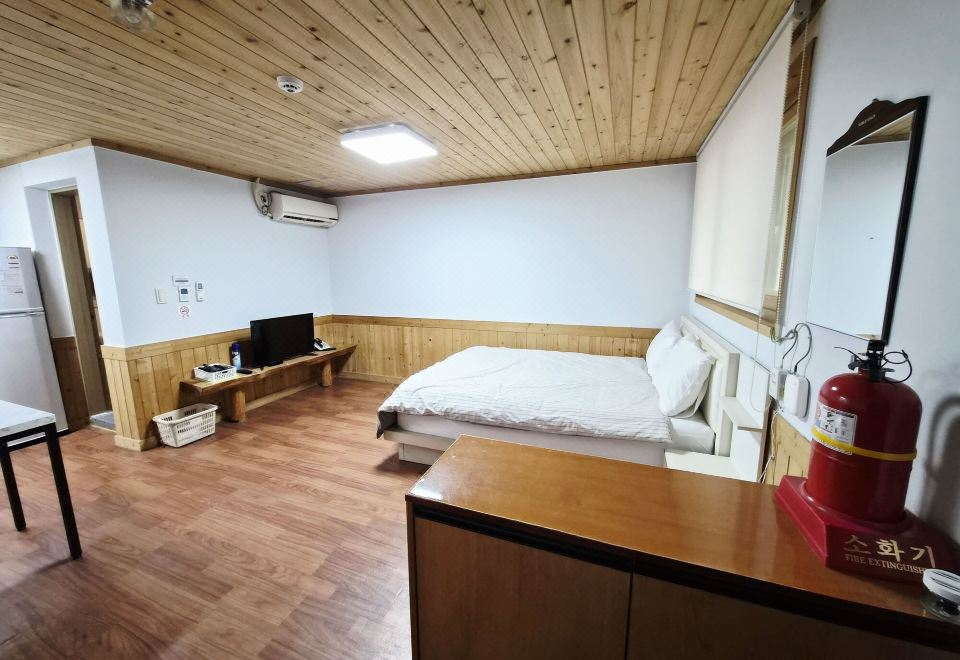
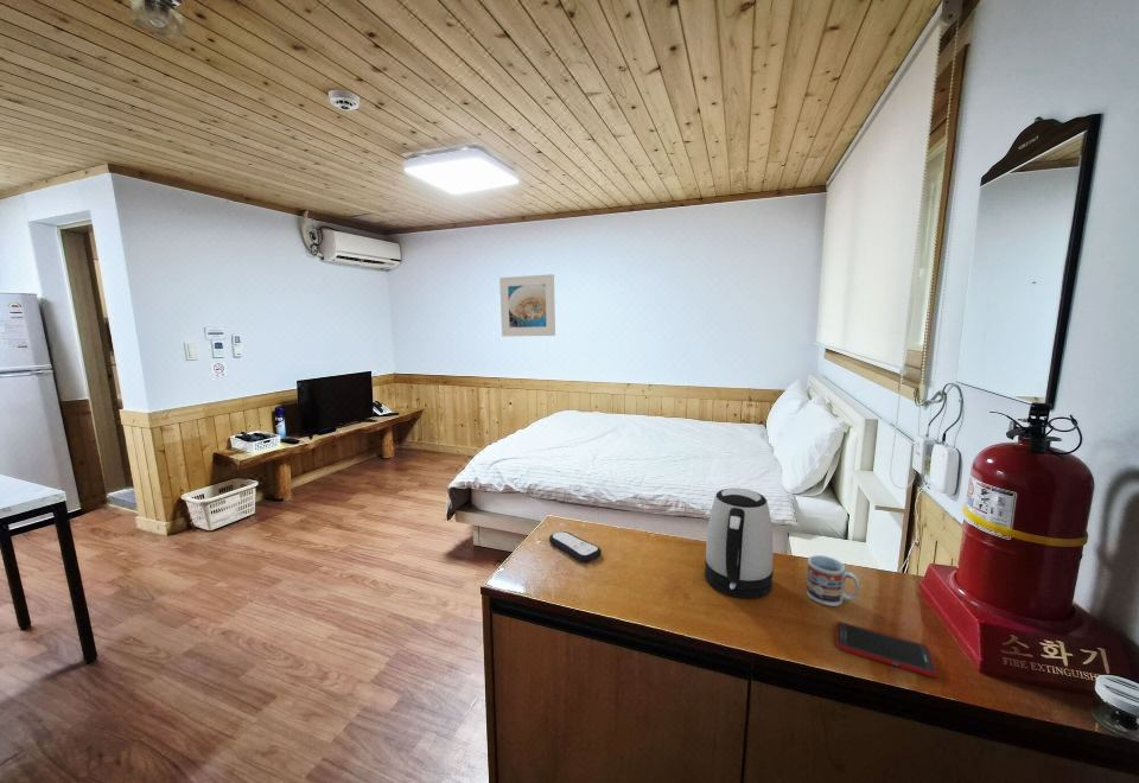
+ remote control (573, 545)
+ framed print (527, 306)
+ kettle (738, 541)
+ cell phone (882, 647)
+ cup (832, 581)
